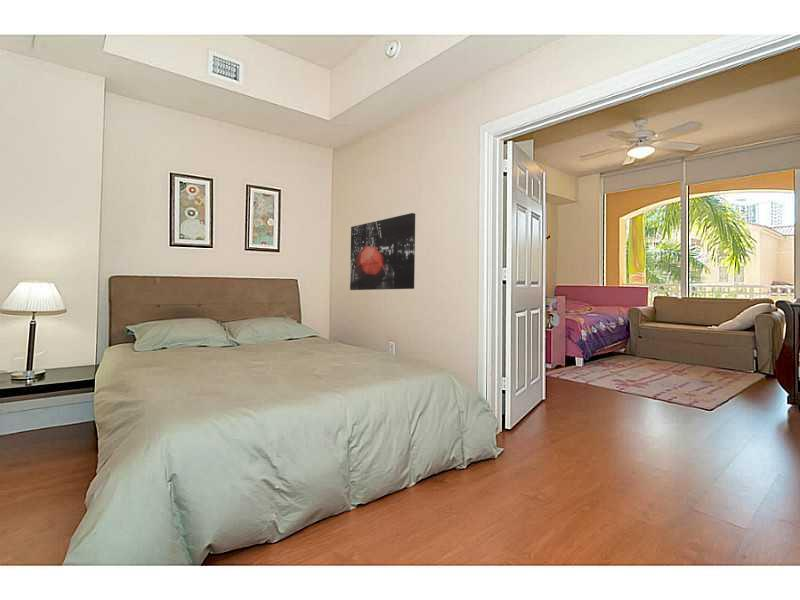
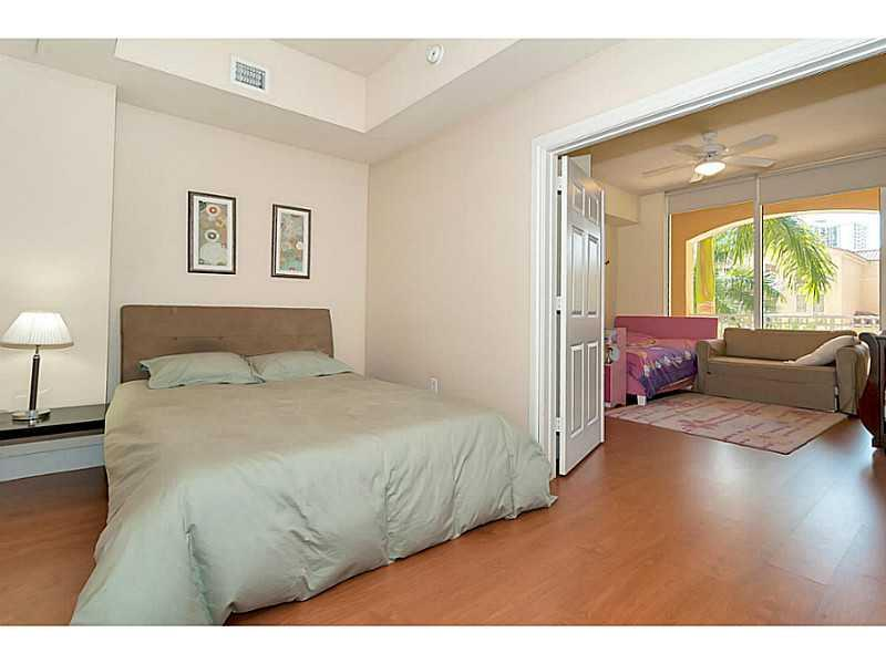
- wall art (379, 255)
